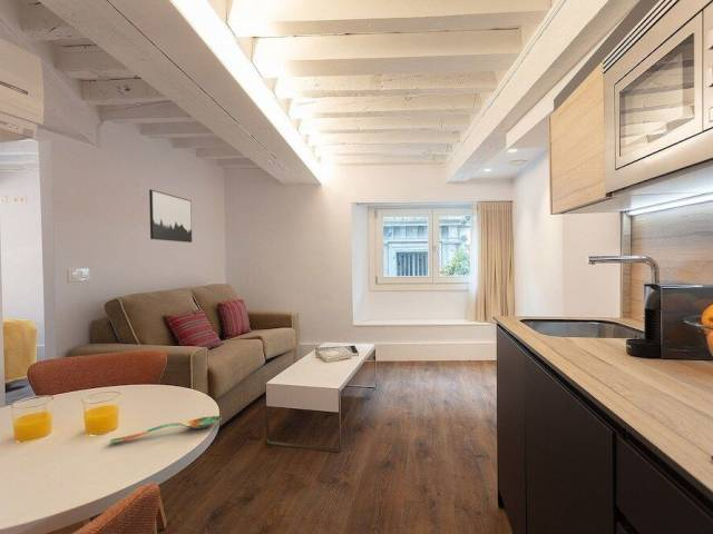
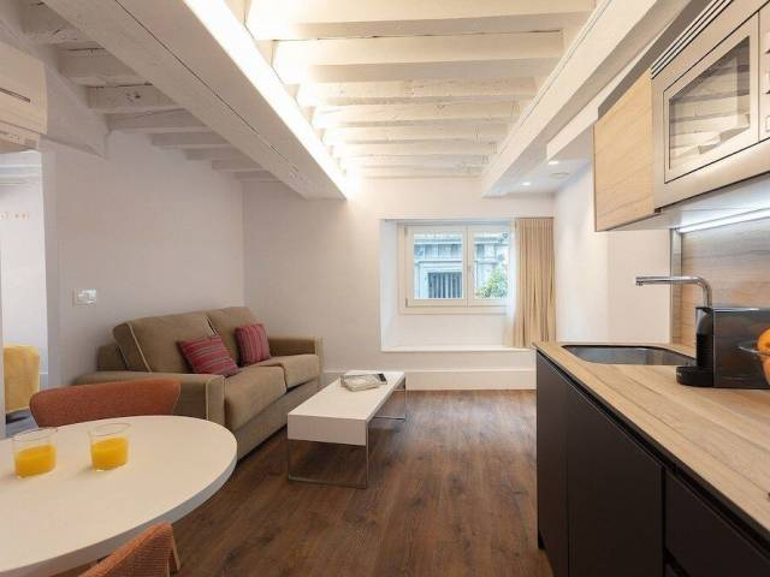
- wall art (172, 218)
- spoon (167, 426)
